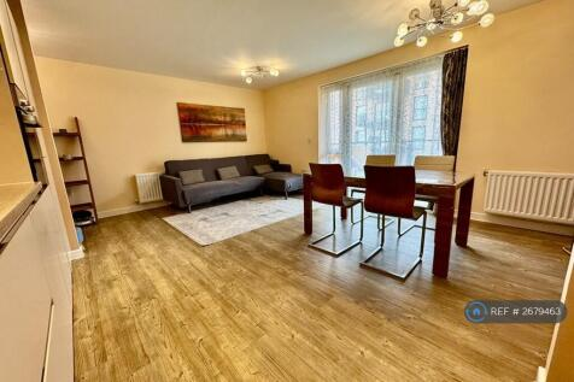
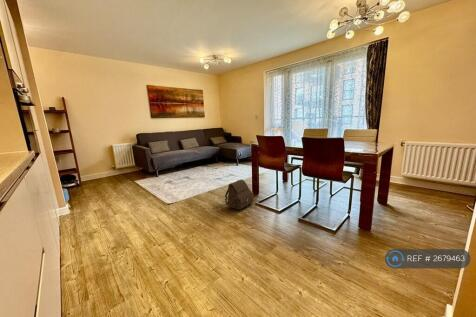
+ satchel (238, 193)
